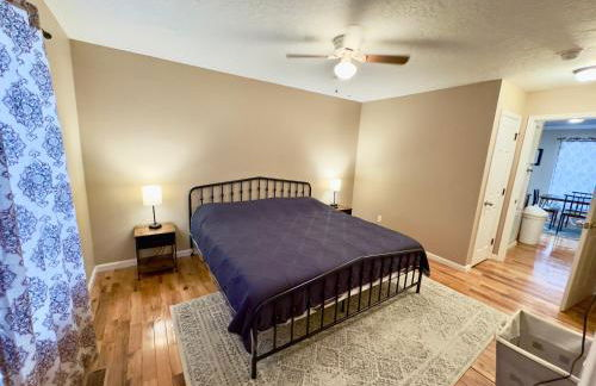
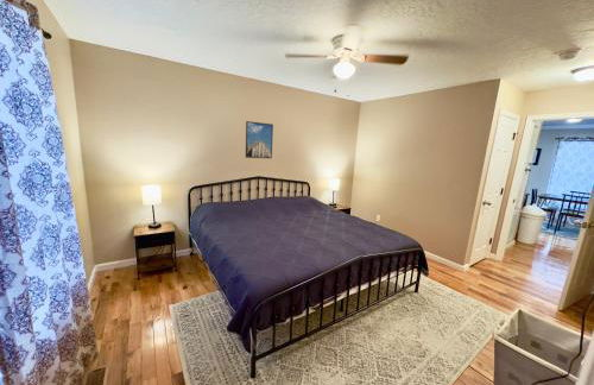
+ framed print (259, 140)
